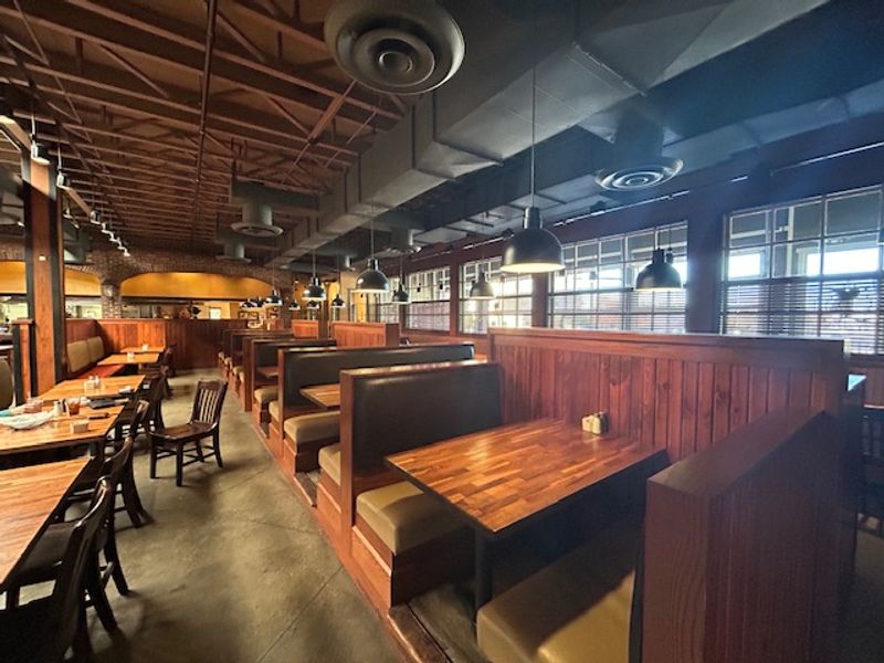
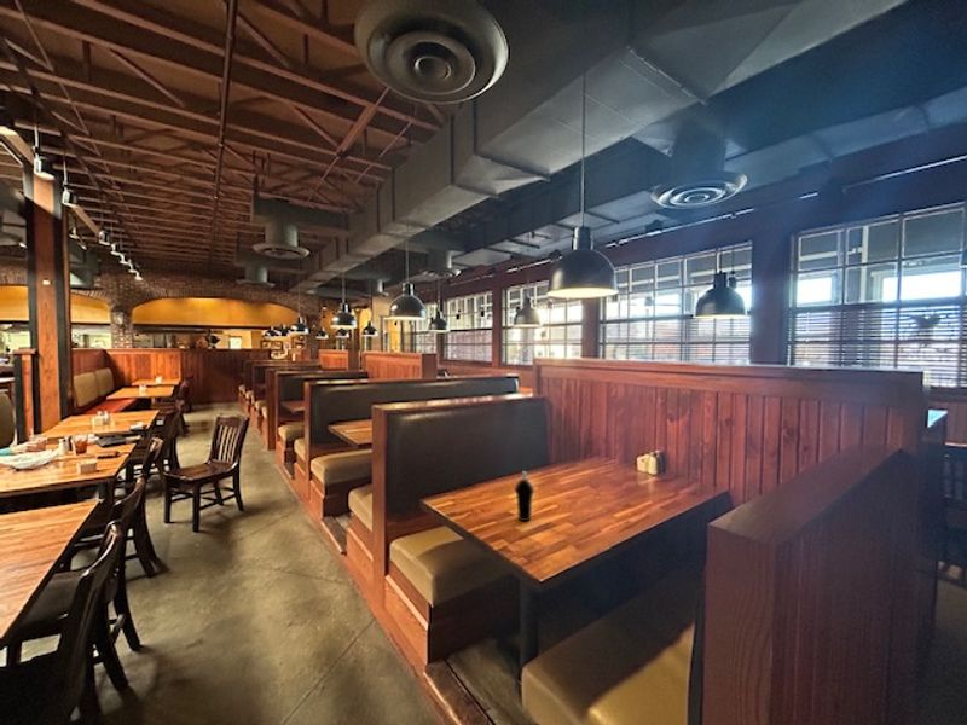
+ cup (523, 494)
